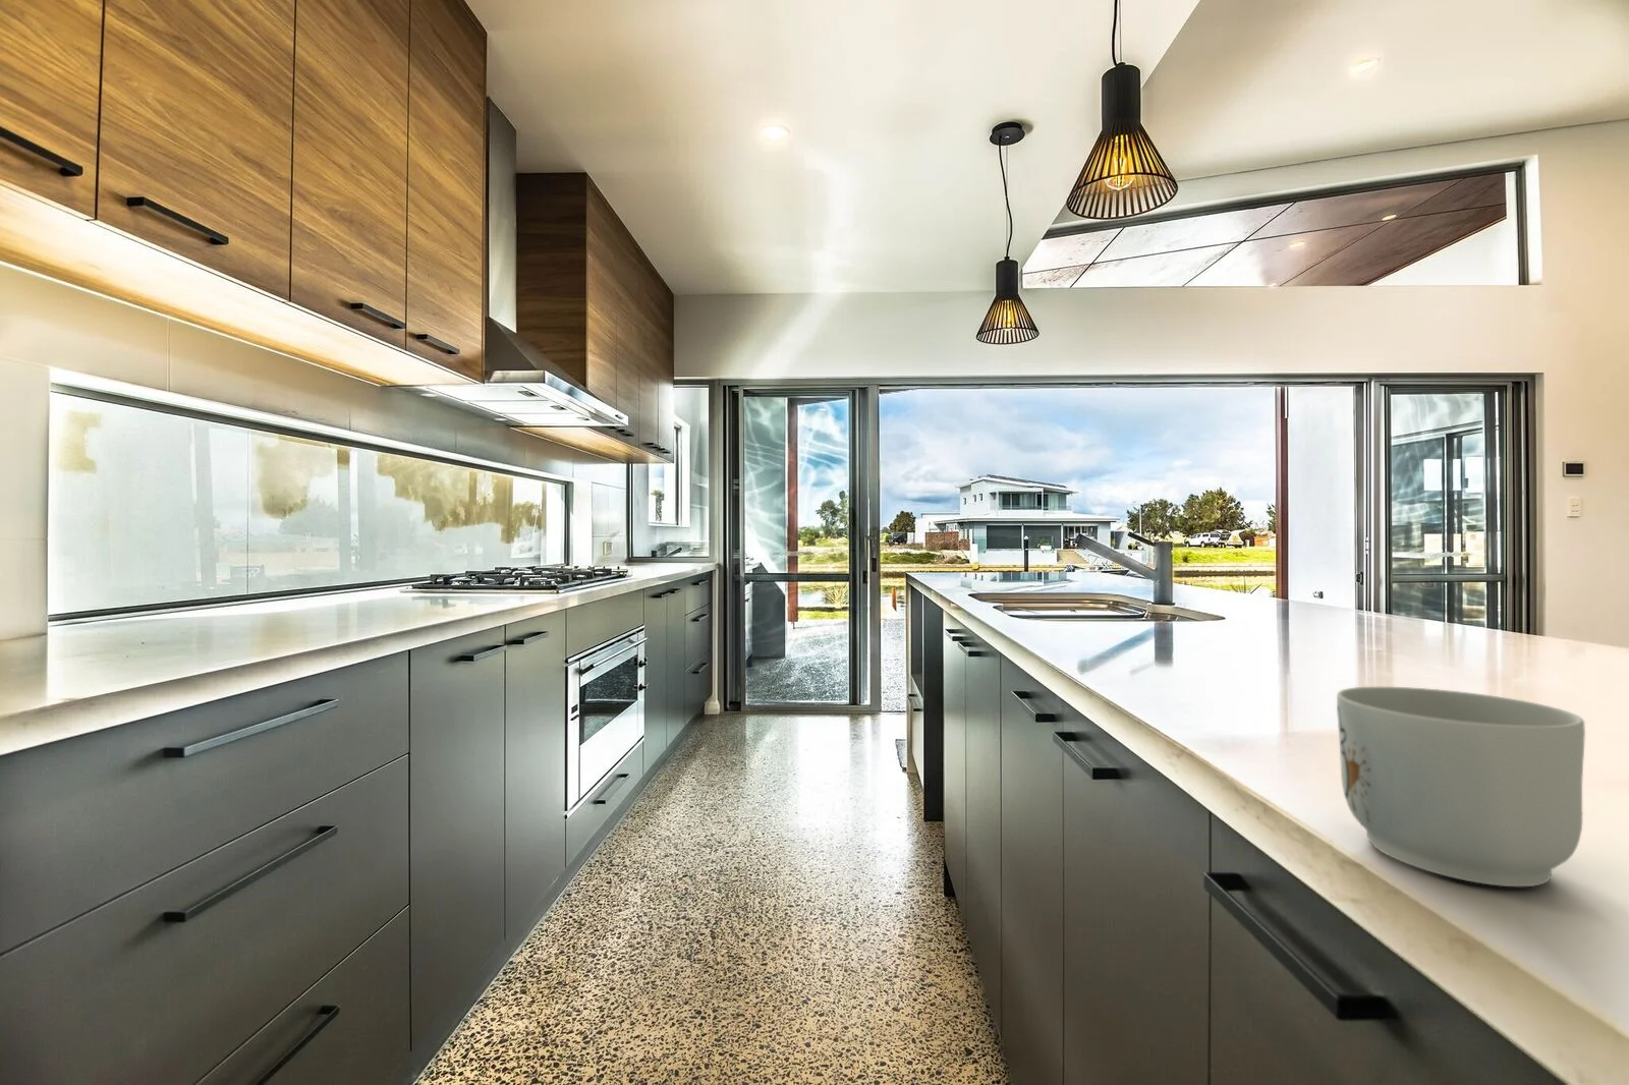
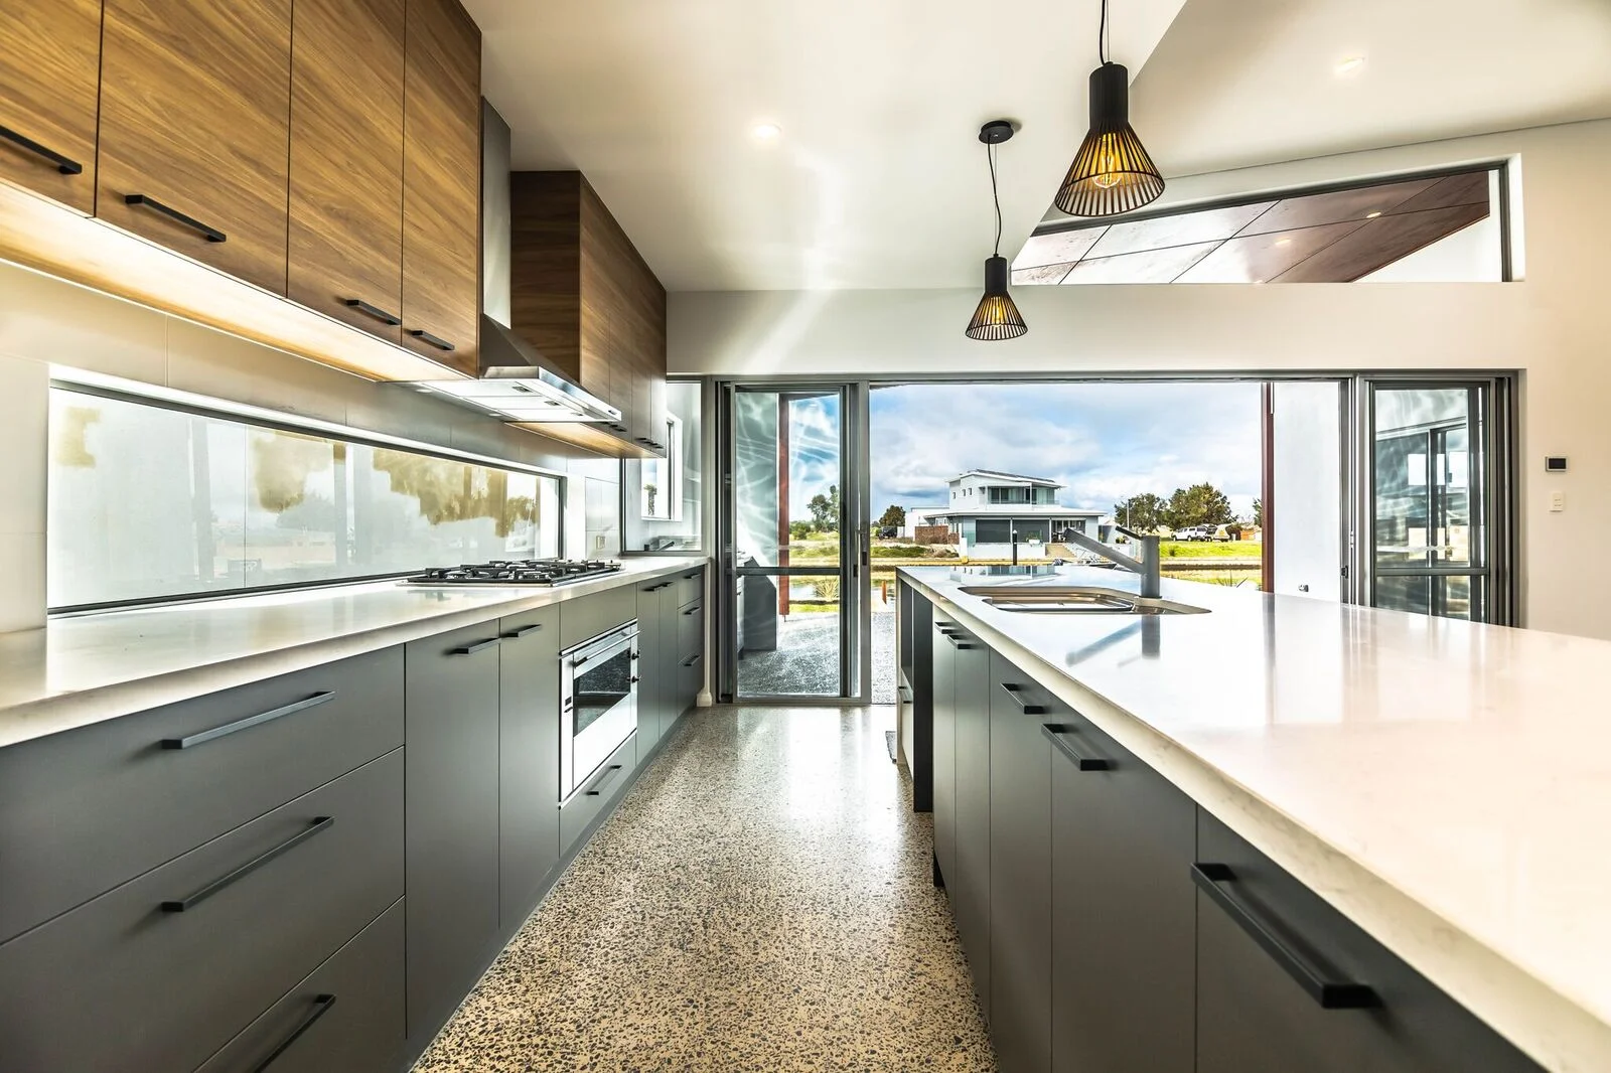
- mug (1435, 770)
